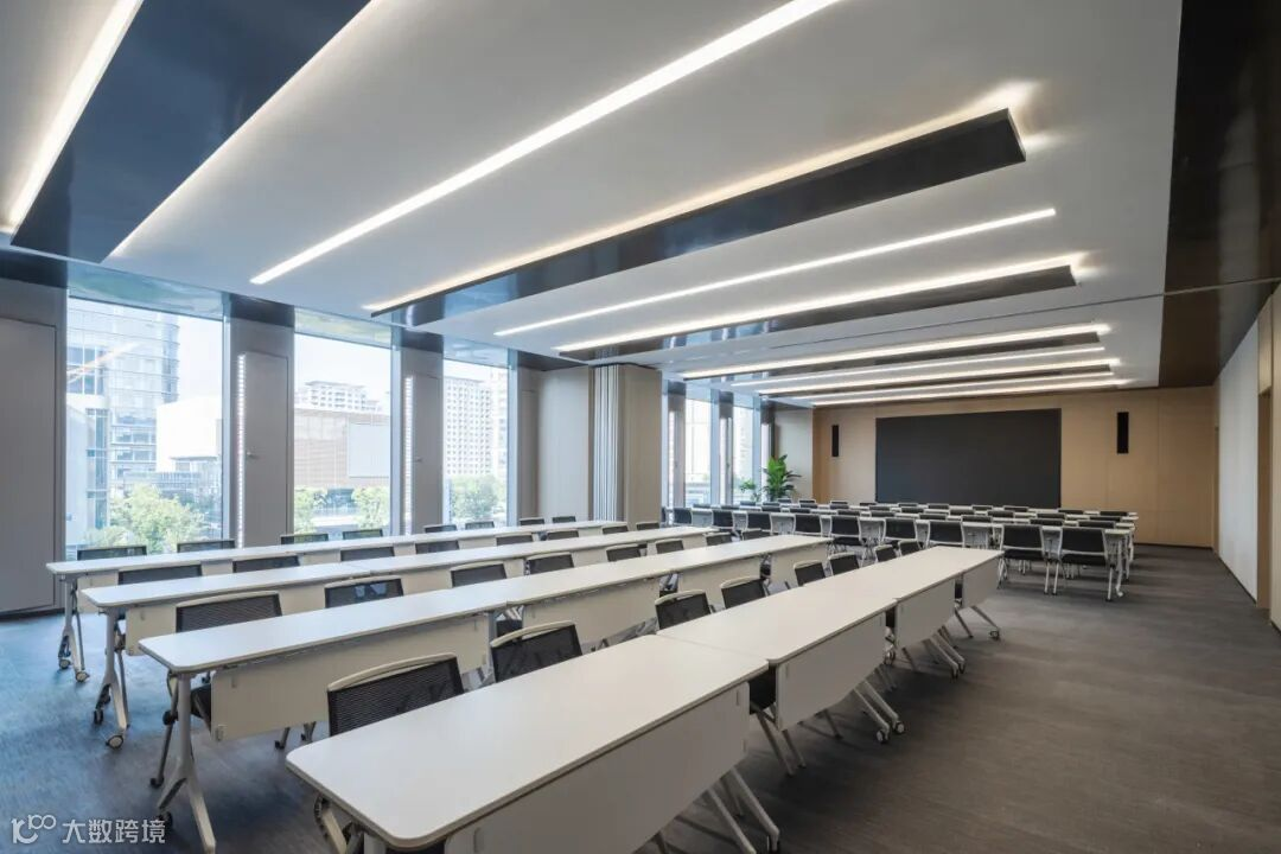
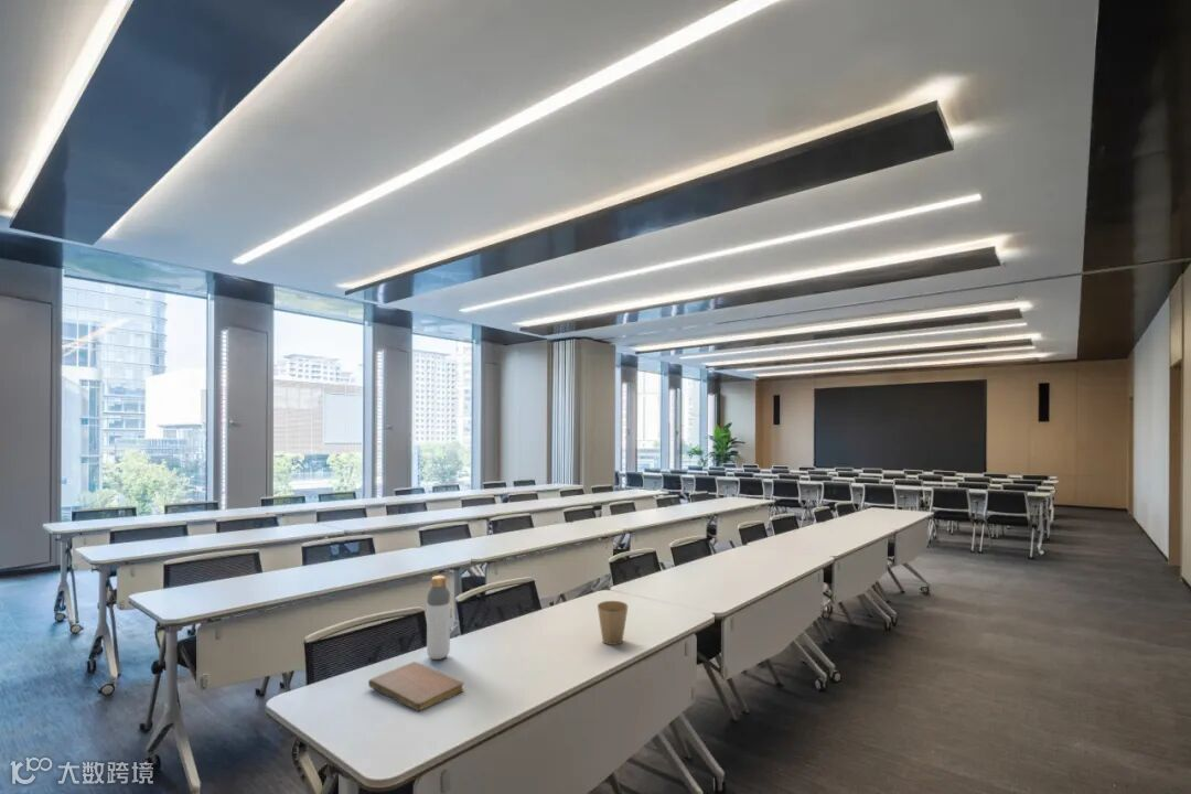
+ bottle (438, 616)
+ paper cup (612, 623)
+ notebook (416, 685)
